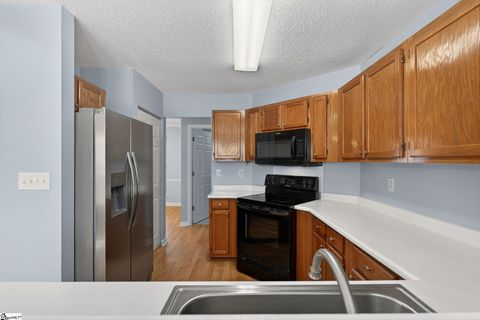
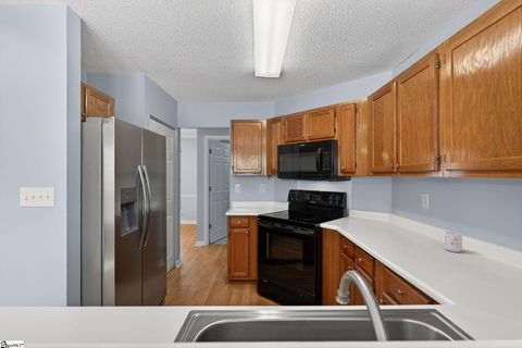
+ mug (450, 241)
